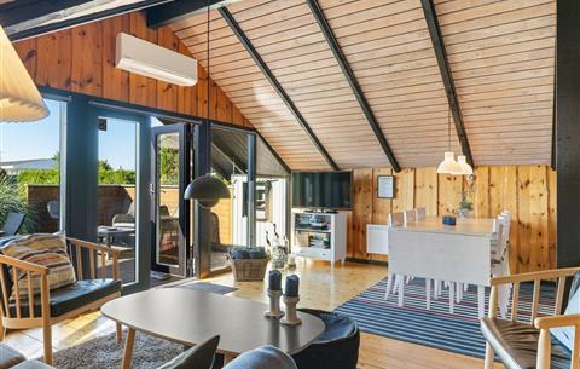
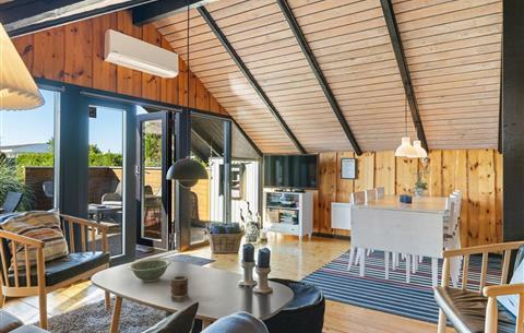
+ bowl (150, 271)
+ mug (178, 287)
